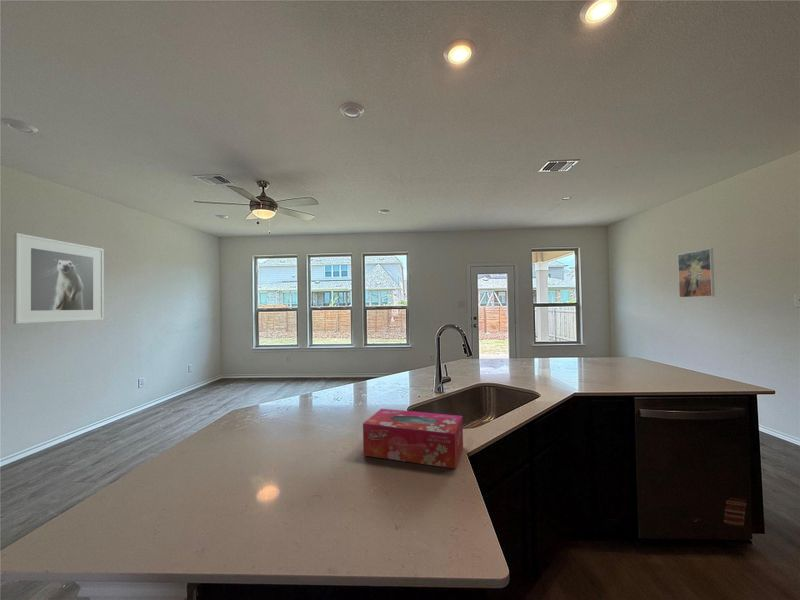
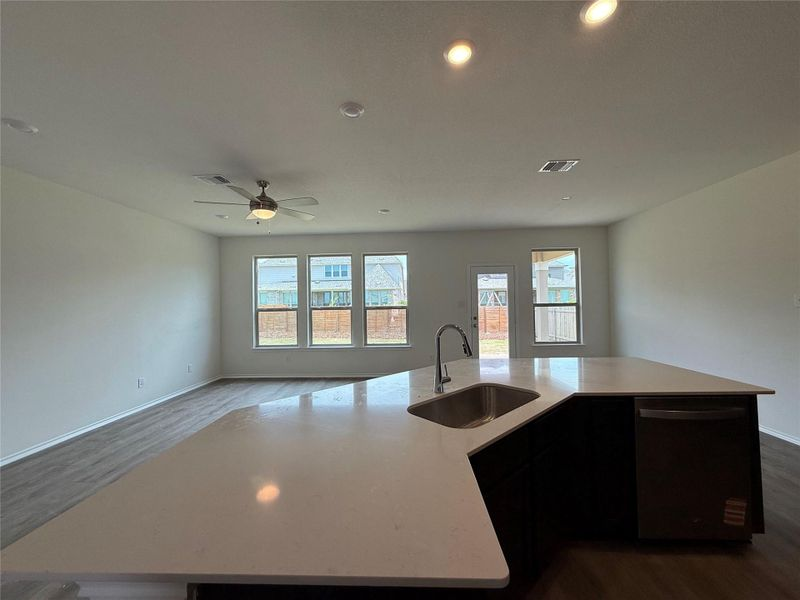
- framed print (695, 274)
- tissue box (414, 435)
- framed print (64, 281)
